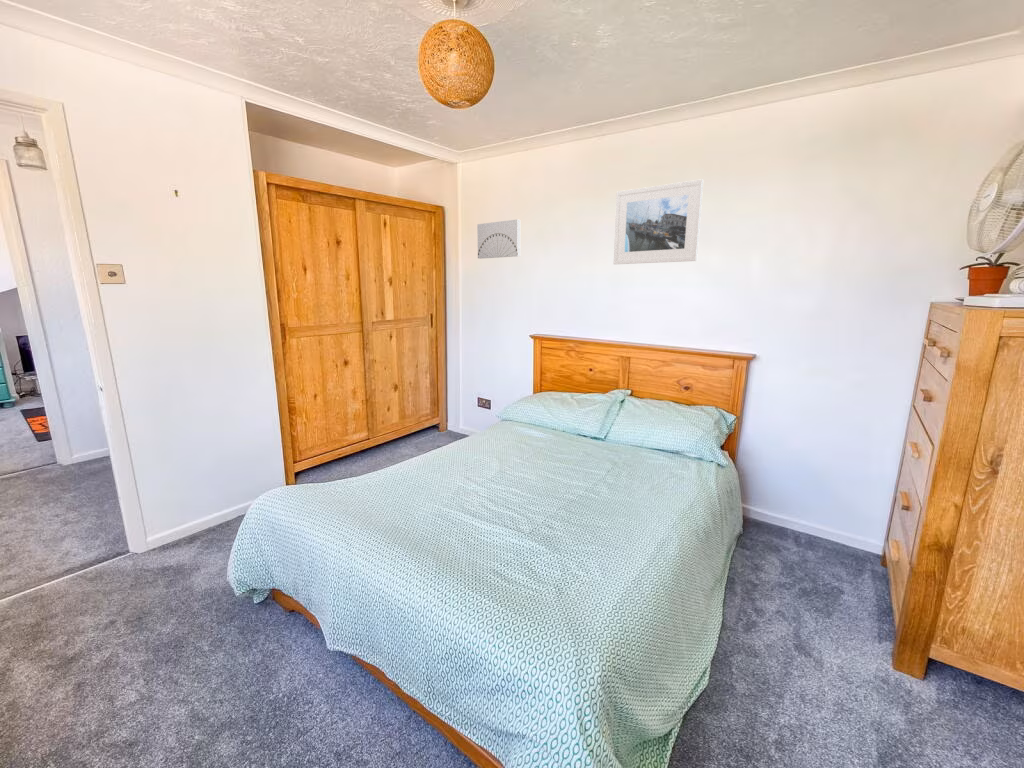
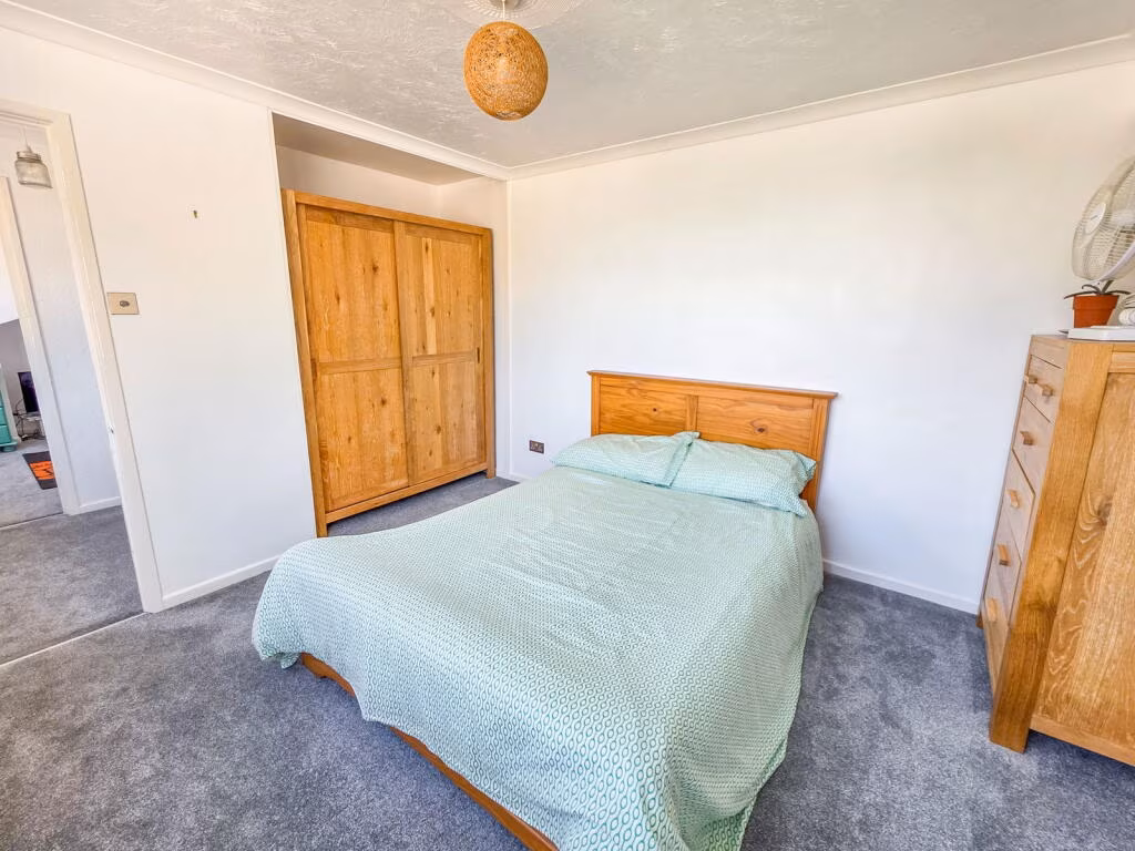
- wall art (498, 239)
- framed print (655, 225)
